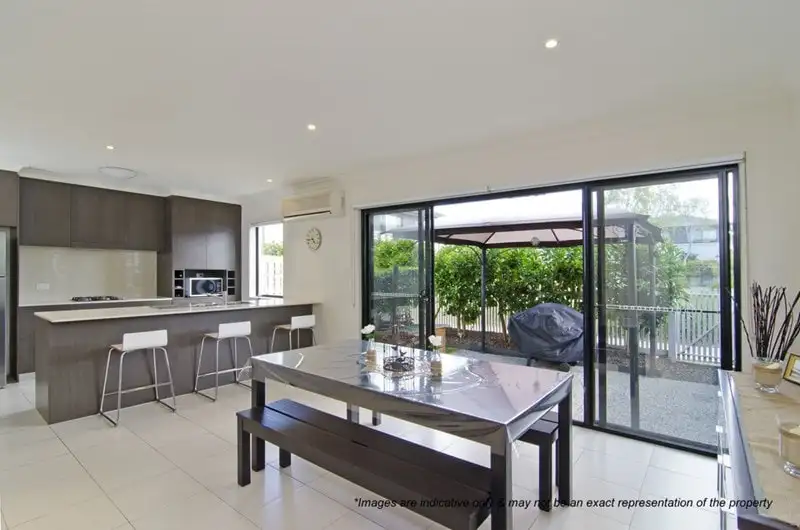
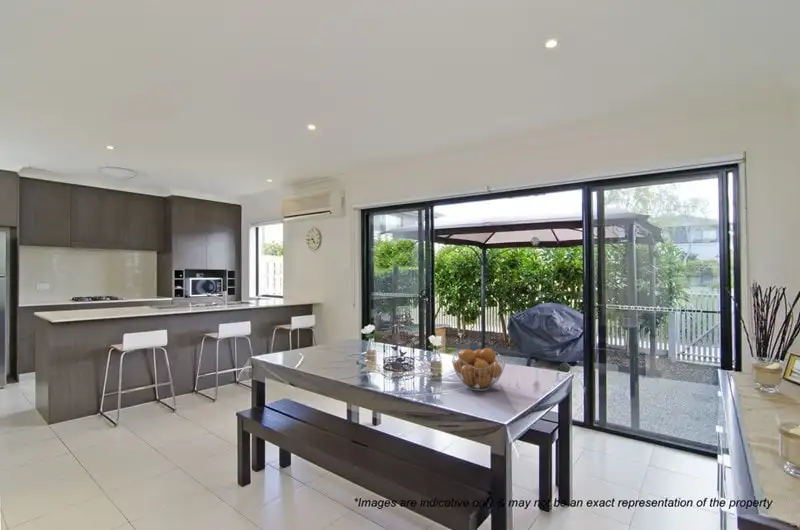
+ fruit basket (478, 367)
